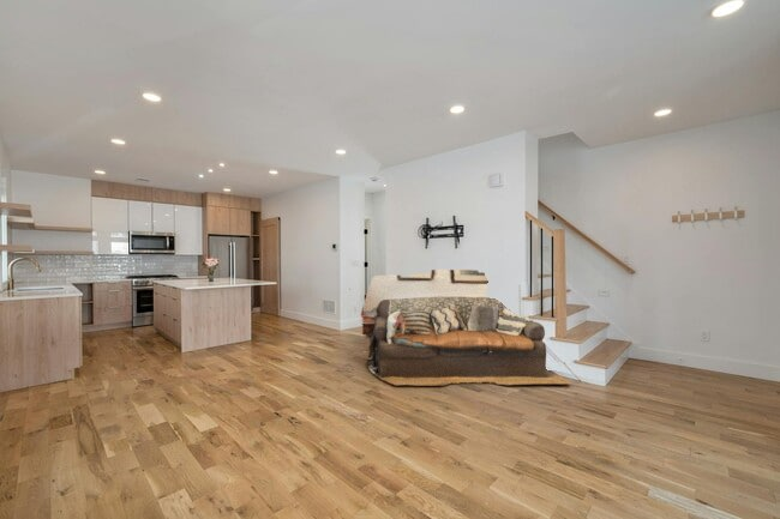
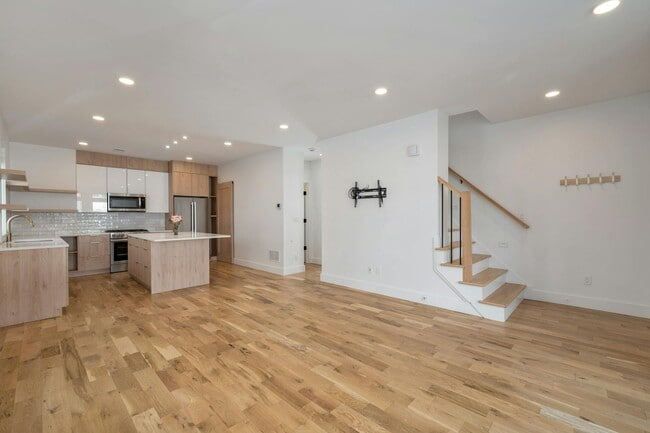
- sofa (461, 319)
